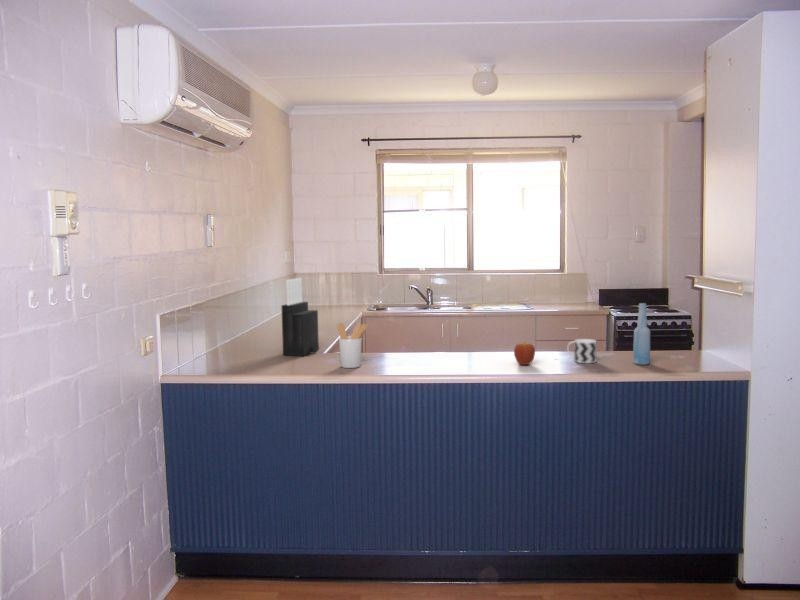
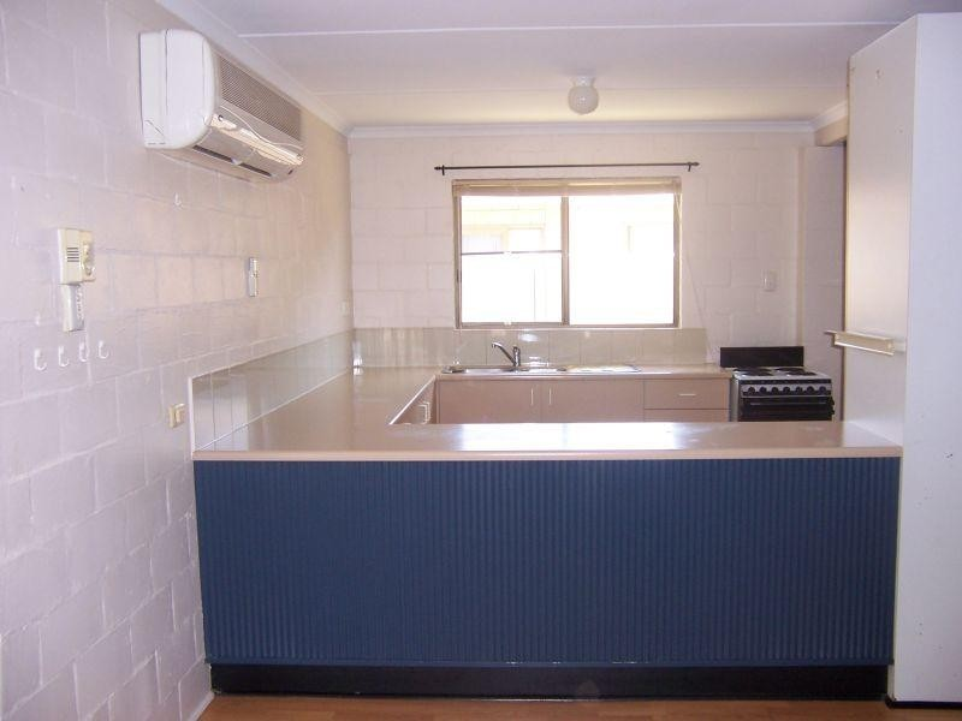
- bottle (642, 333)
- fruit (524, 352)
- cup (581, 350)
- utensil holder (354, 344)
- knife block (302, 315)
